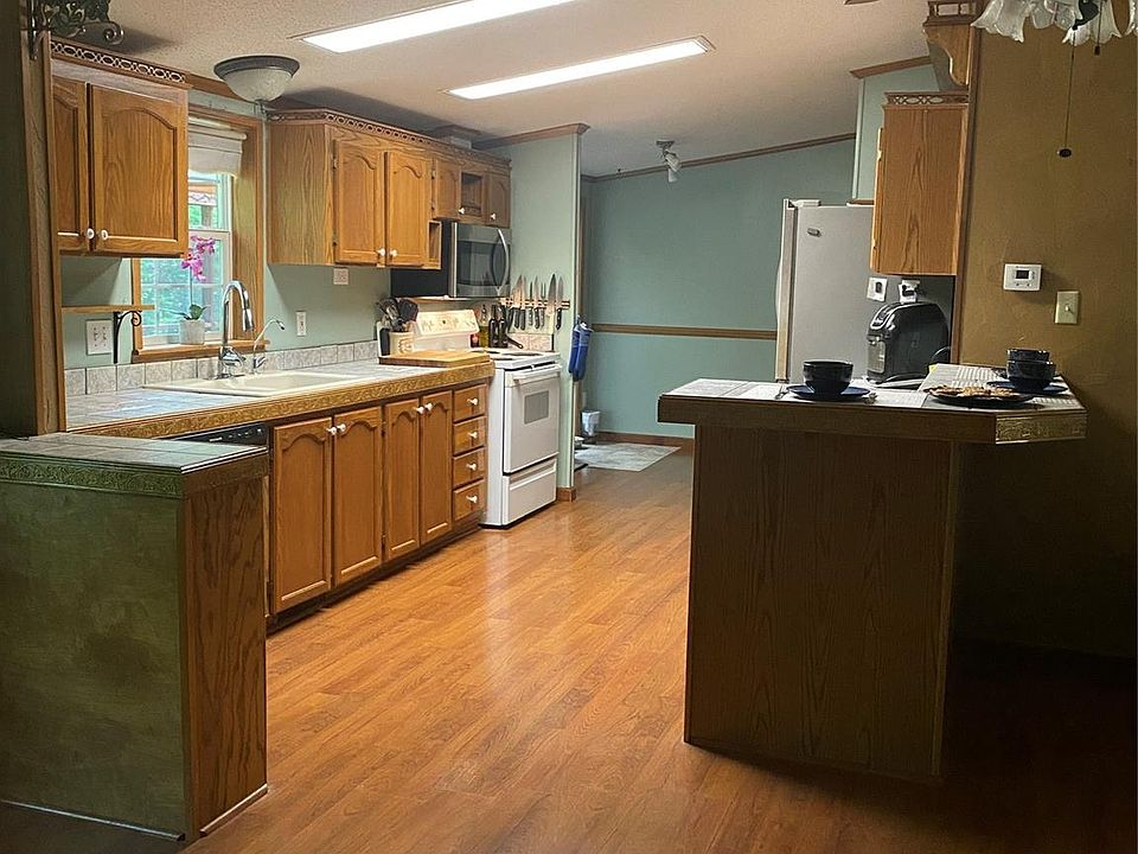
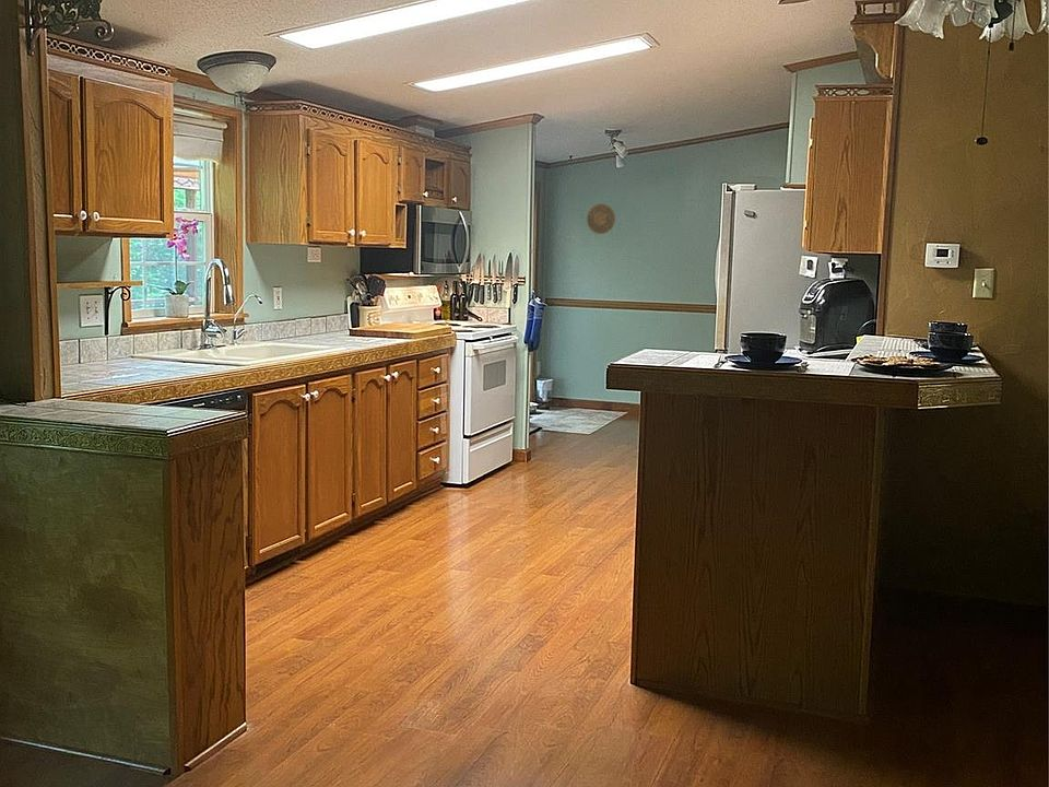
+ decorative plate (600, 219)
